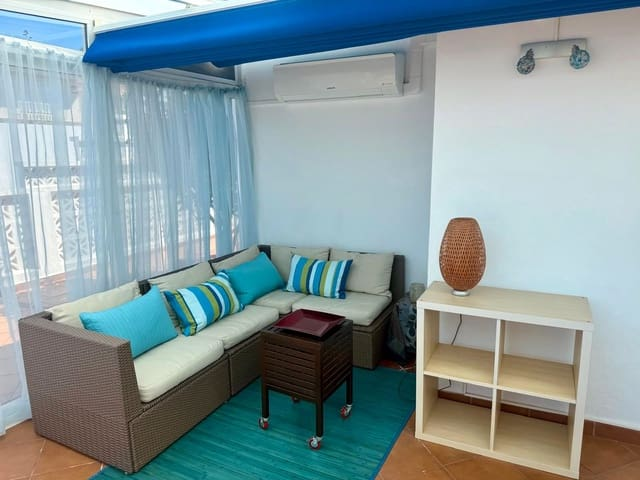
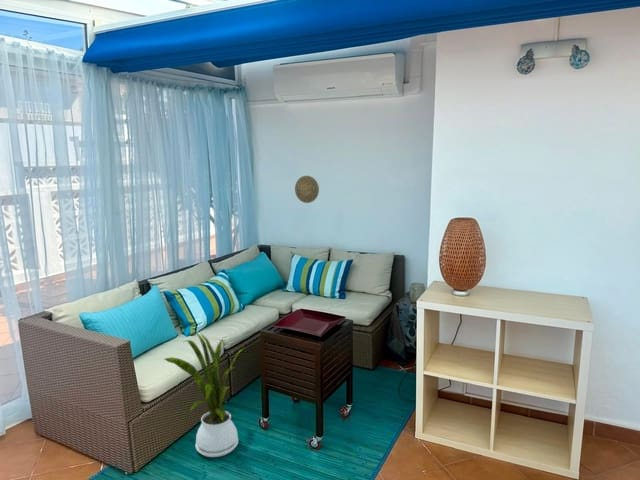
+ house plant (210, 389)
+ decorative plate (306, 189)
